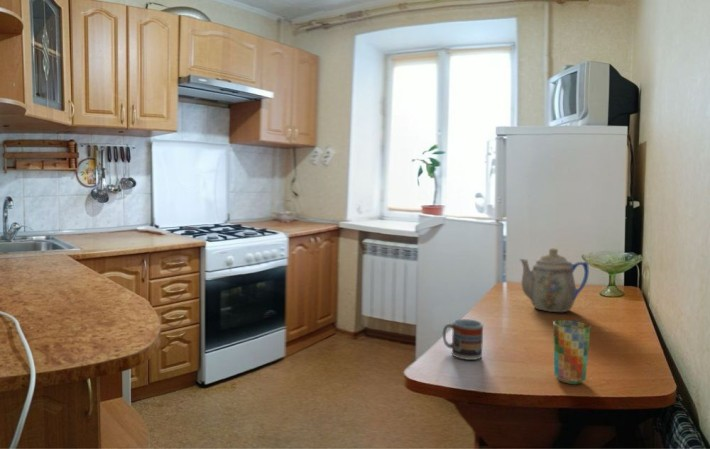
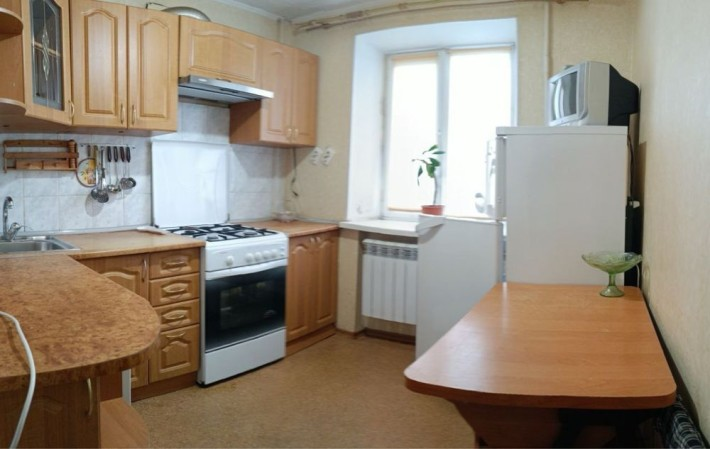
- cup (570, 352)
- cup (461, 338)
- teapot (552, 278)
